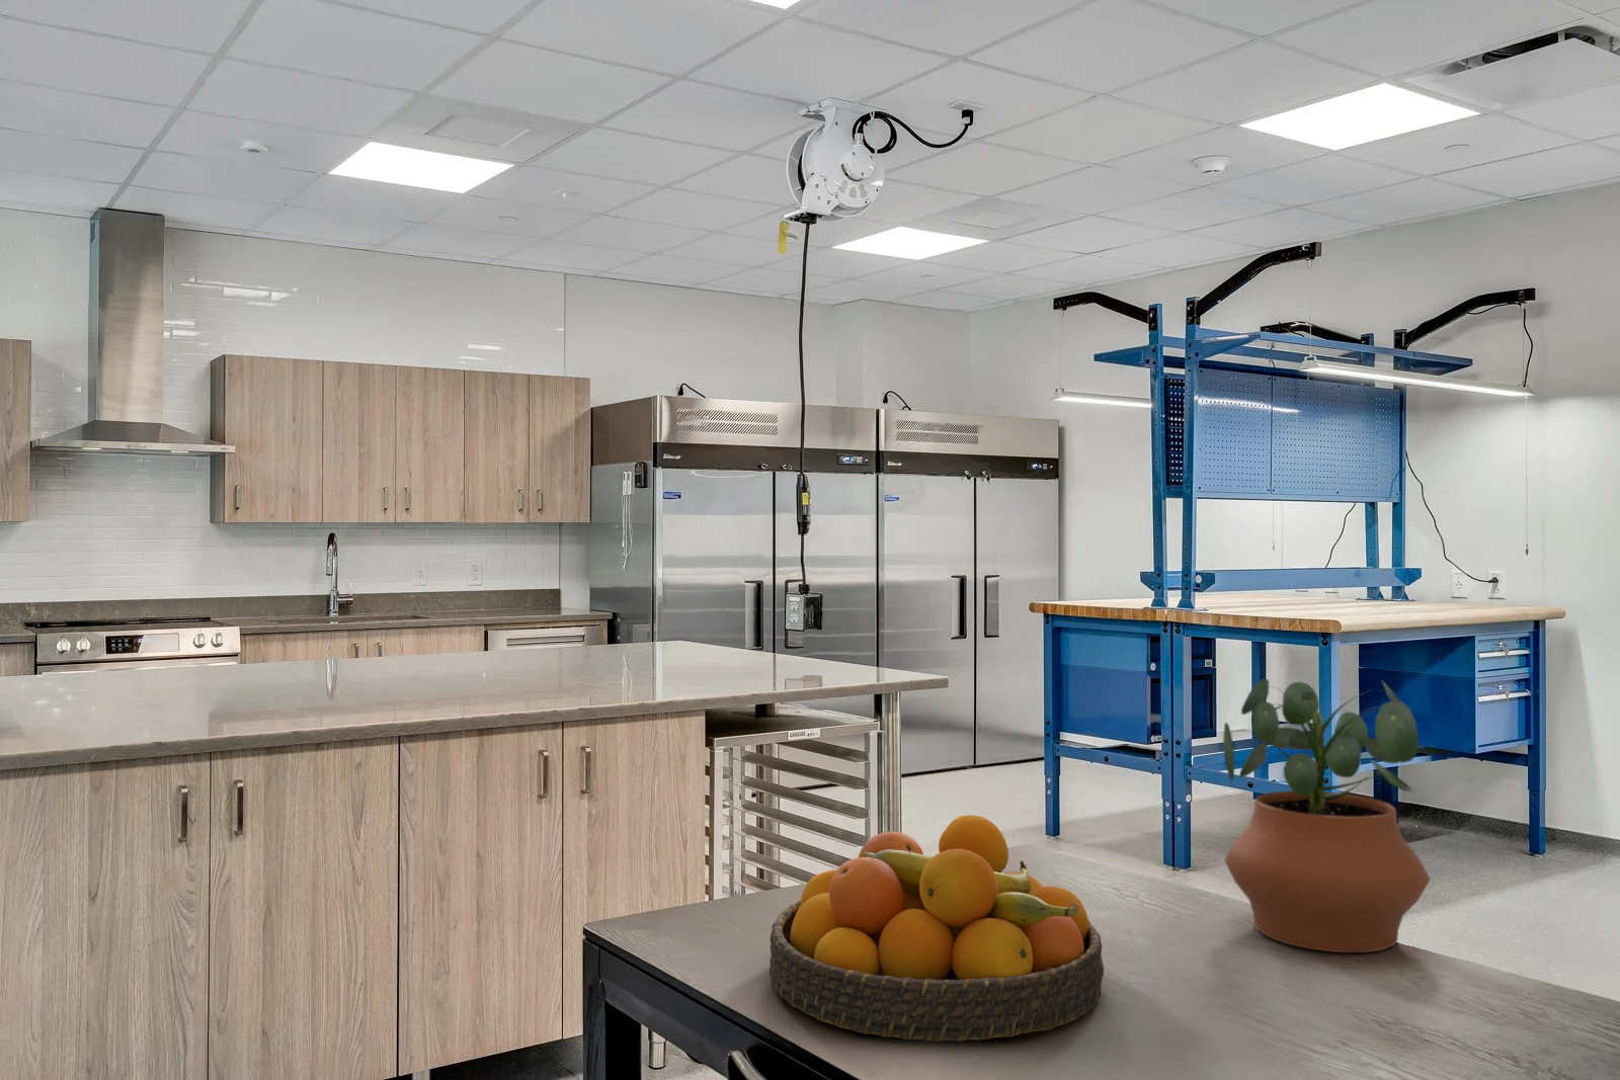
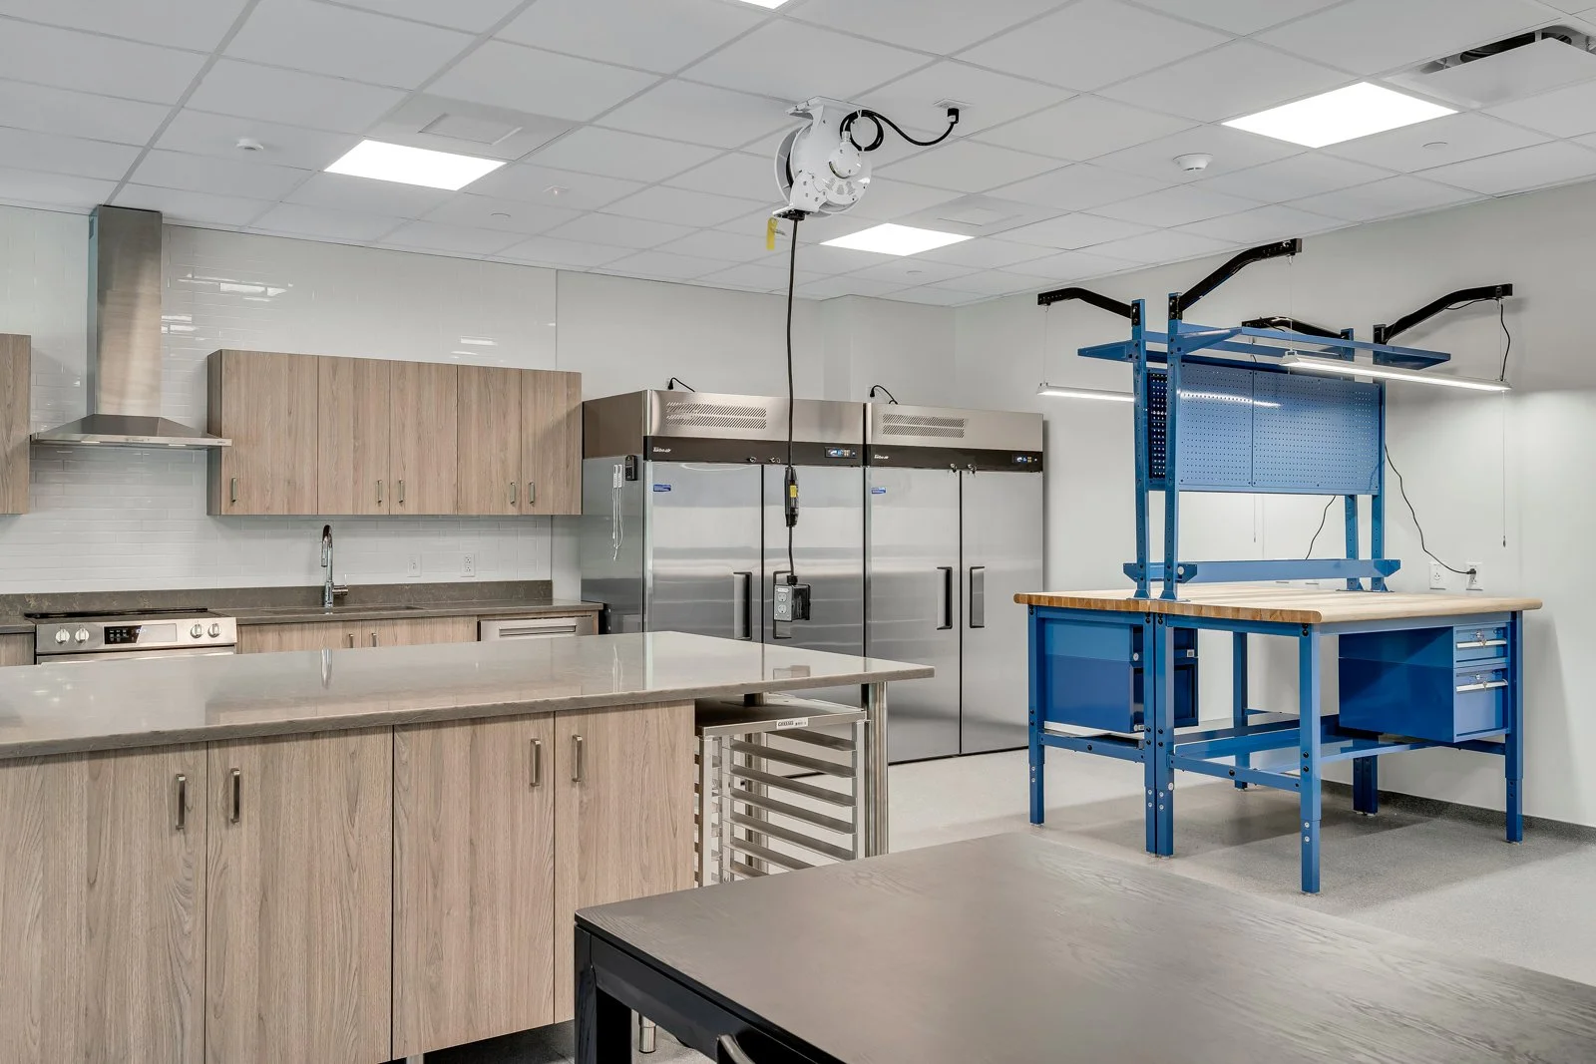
- potted plant (1316, 799)
- fruit bowl (933, 905)
